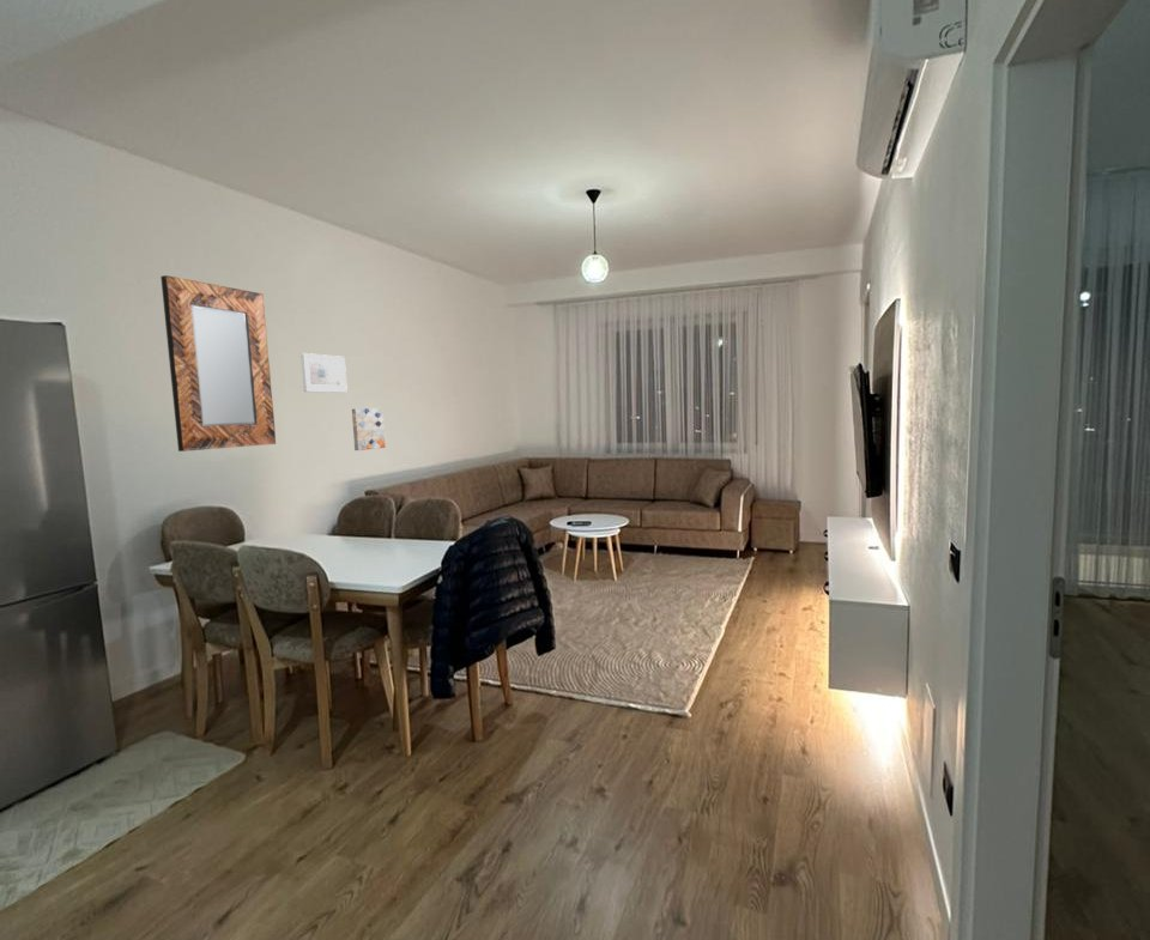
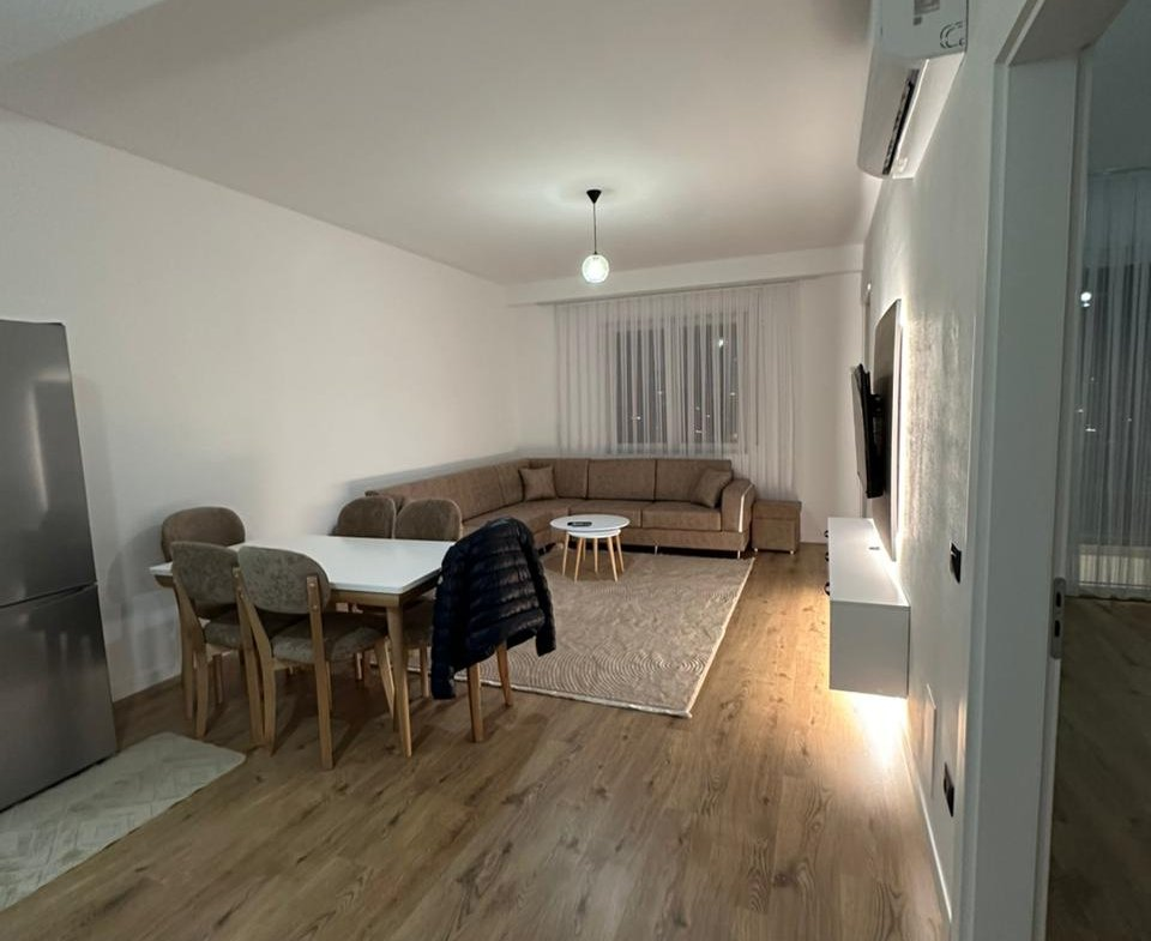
- home mirror (223, 366)
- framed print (325, 374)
- wall art (368, 429)
